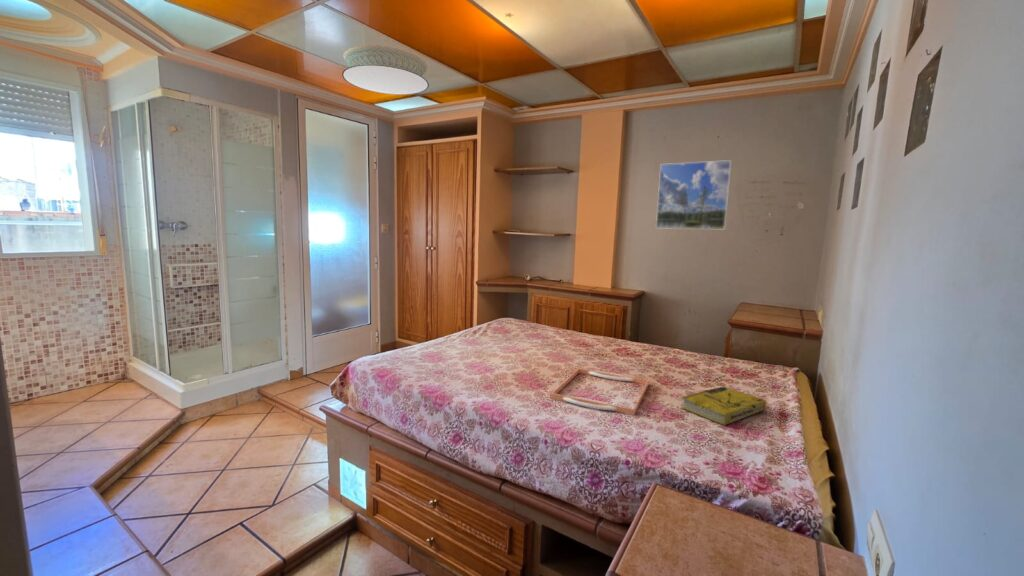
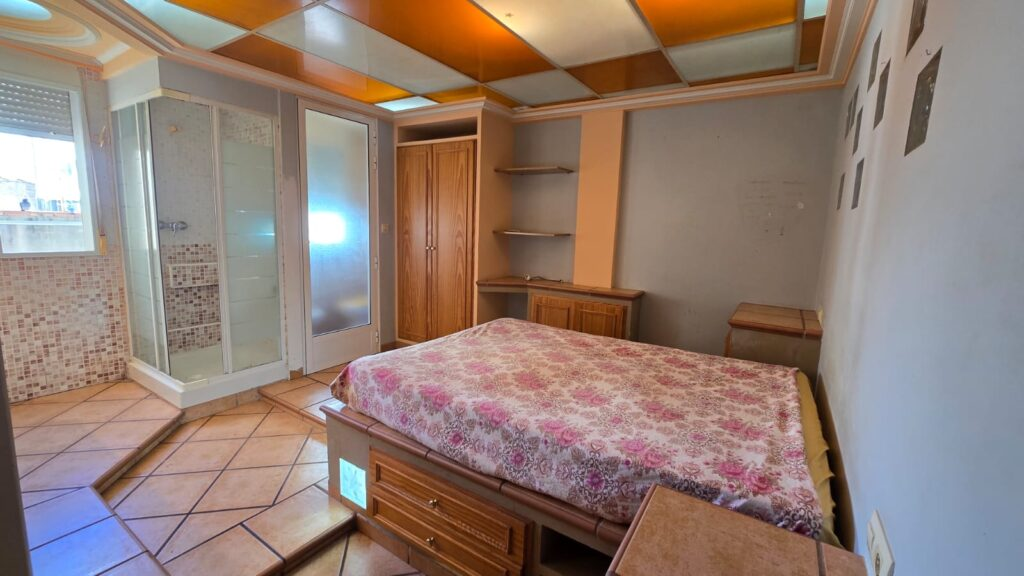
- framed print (692, 195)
- serving tray (603, 377)
- book (723, 403)
- ceiling light (386, 72)
